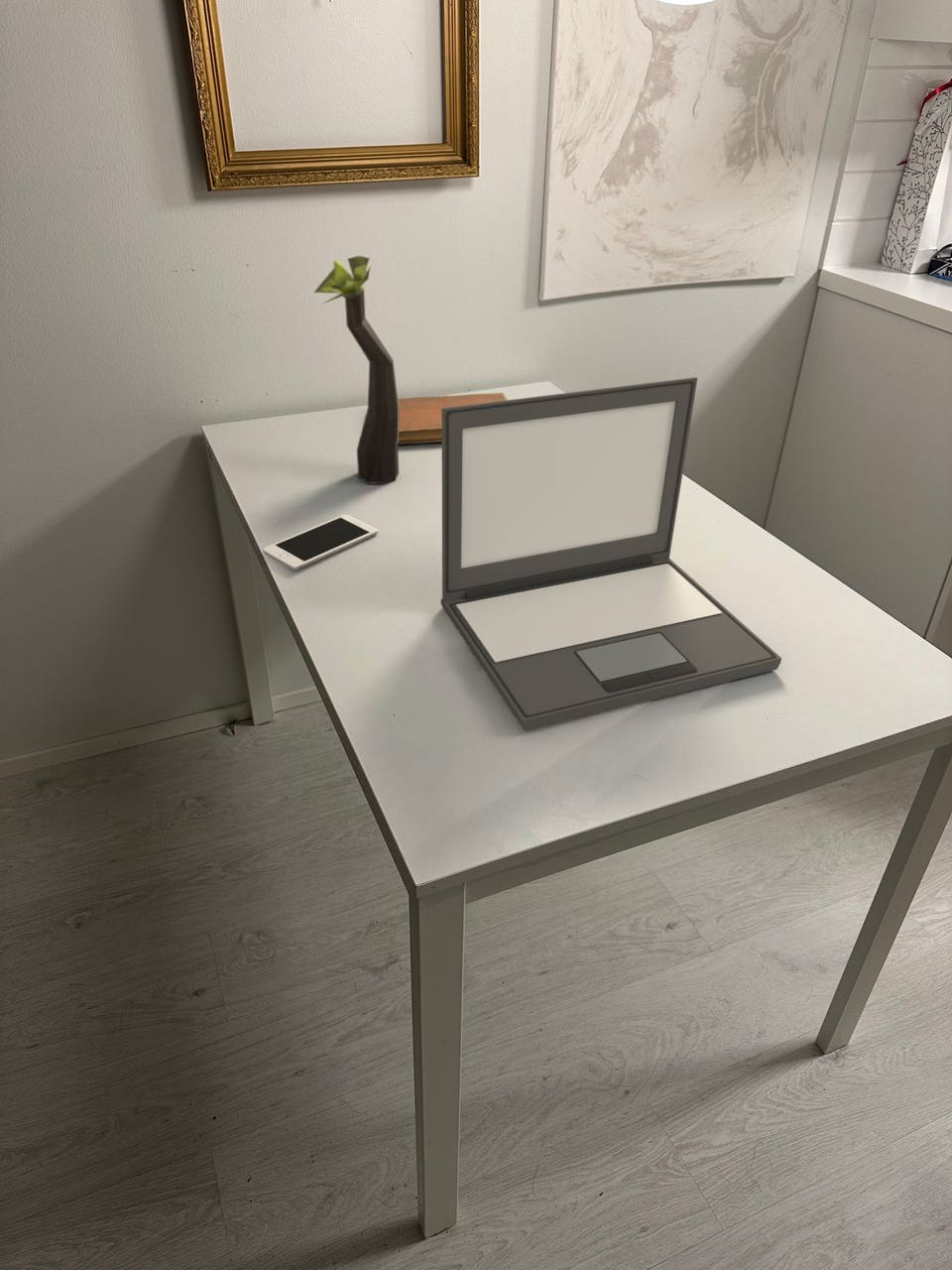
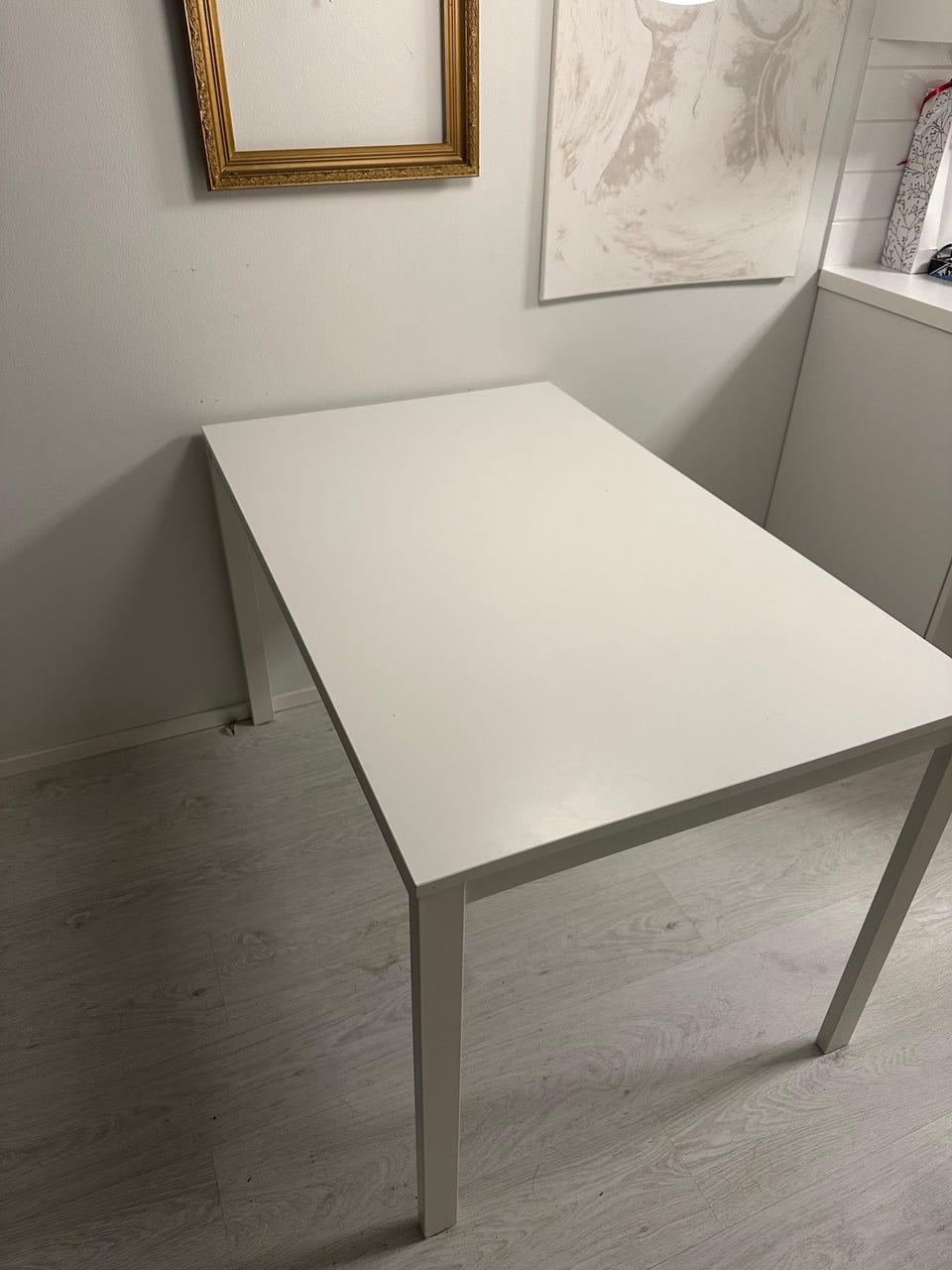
- cell phone (321, 541)
- laptop (613, 541)
- notebook (441, 417)
- plant (369, 377)
